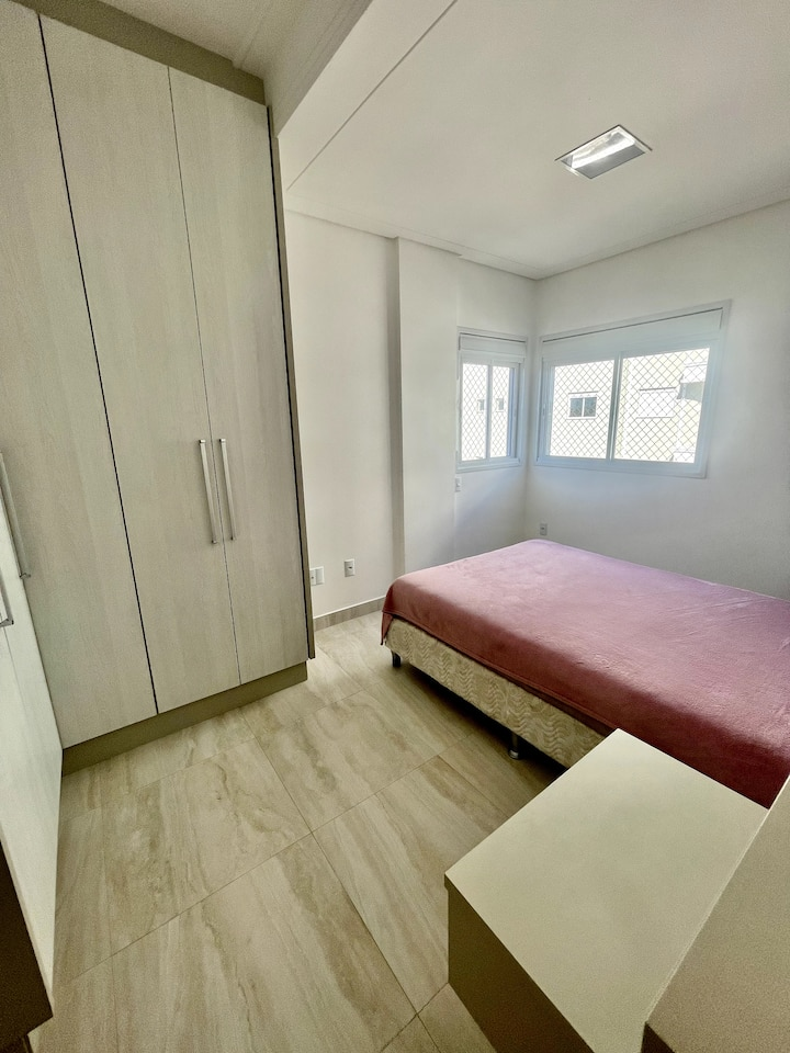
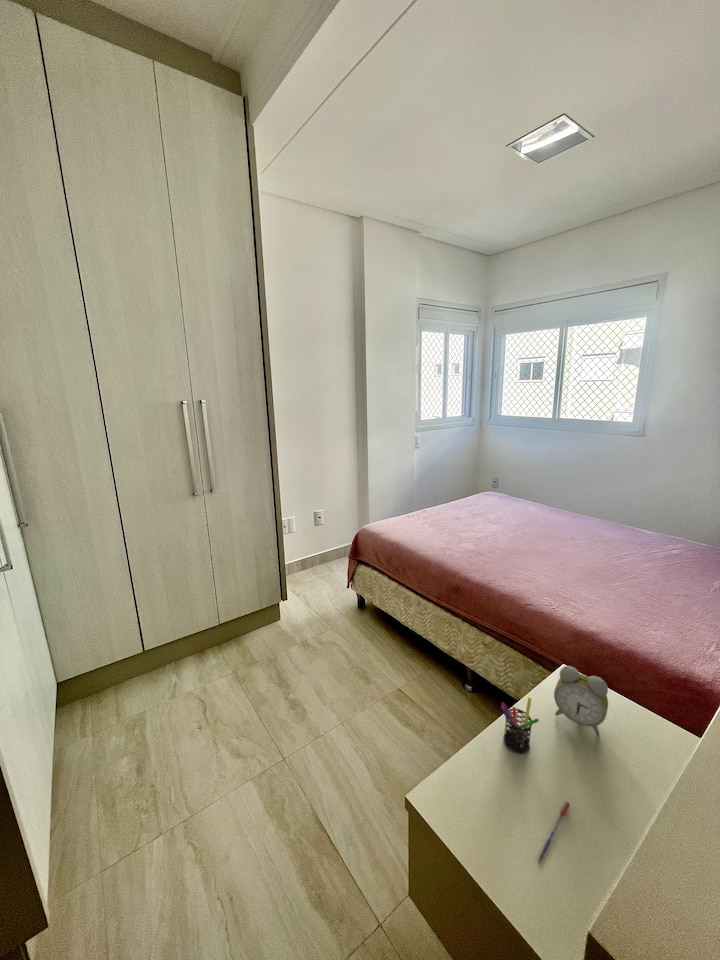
+ alarm clock (581, 696)
+ pen holder (520, 725)
+ pen (554, 830)
